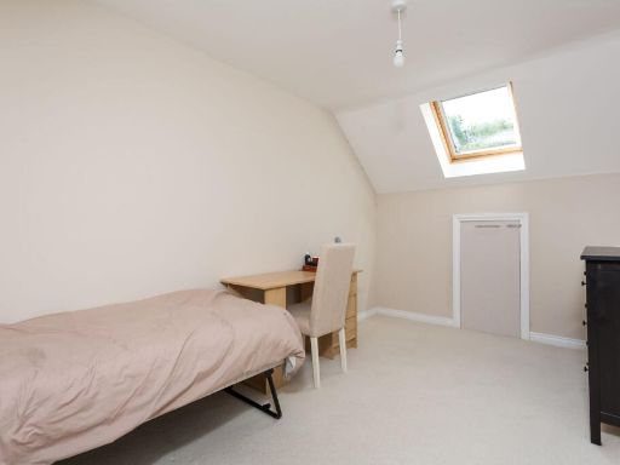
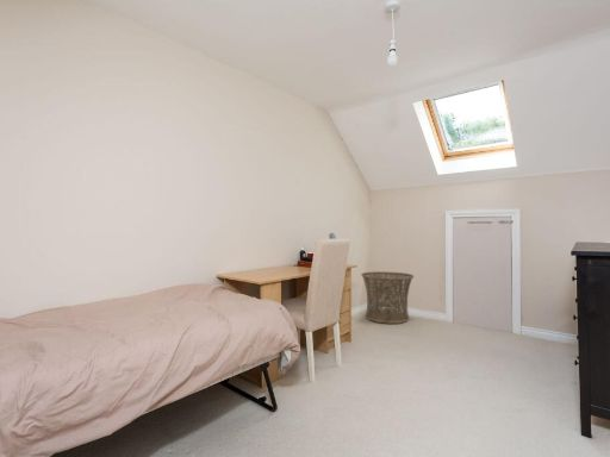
+ basket (386, 295)
